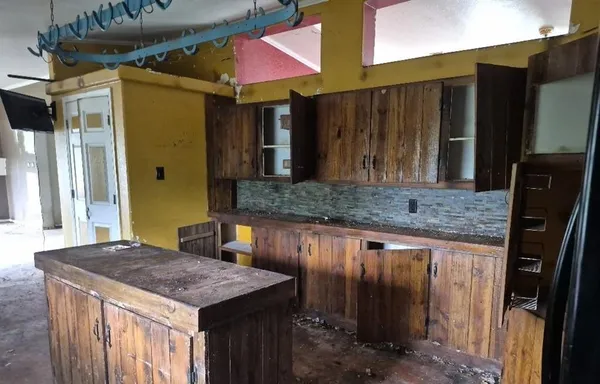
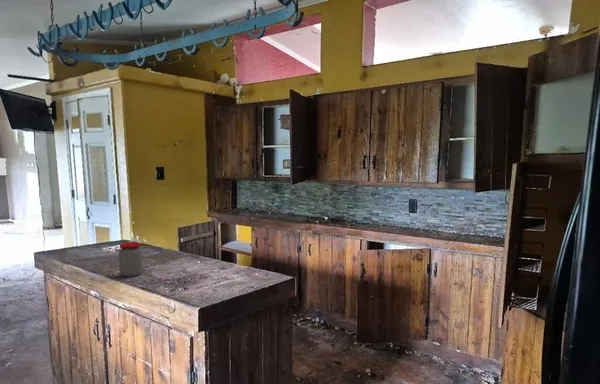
+ jar (130, 259)
